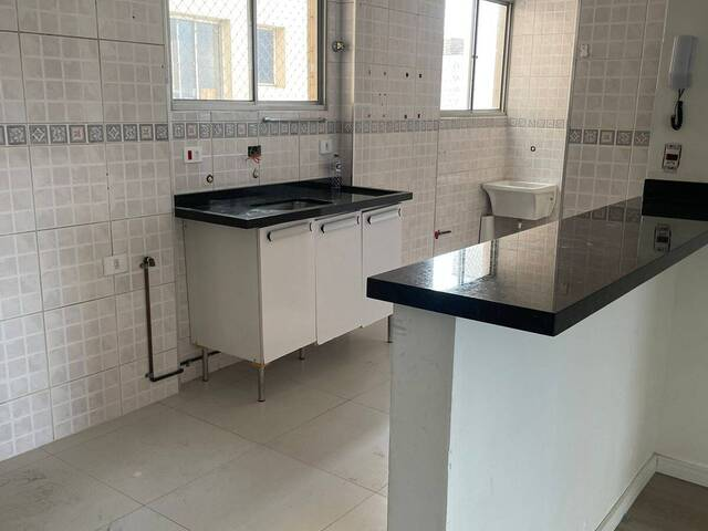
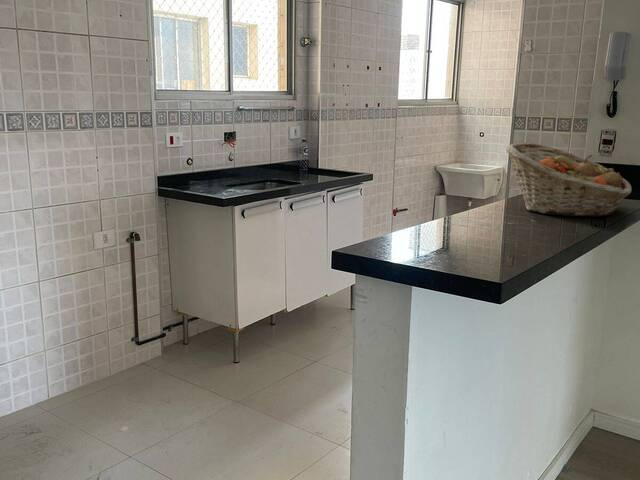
+ fruit basket (566, 177)
